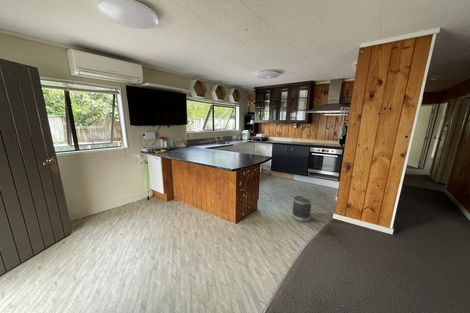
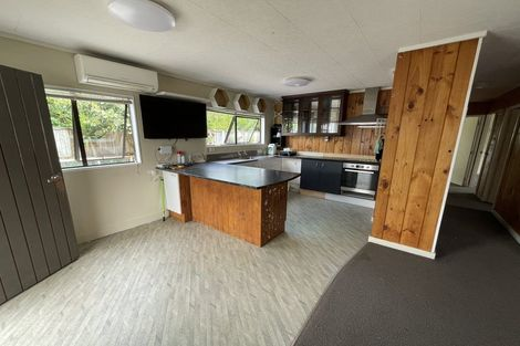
- wastebasket (301, 208)
